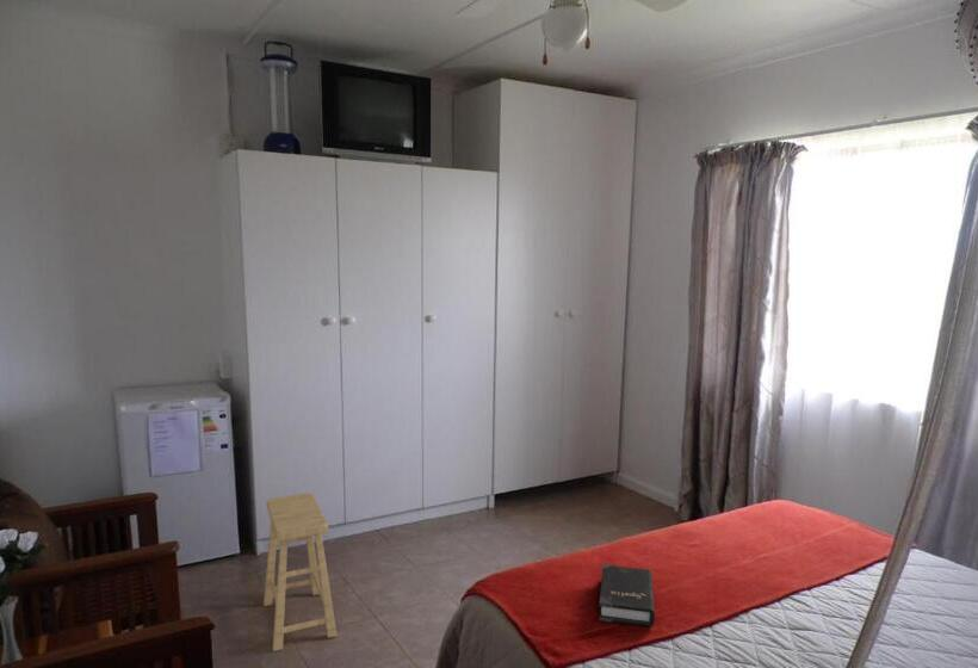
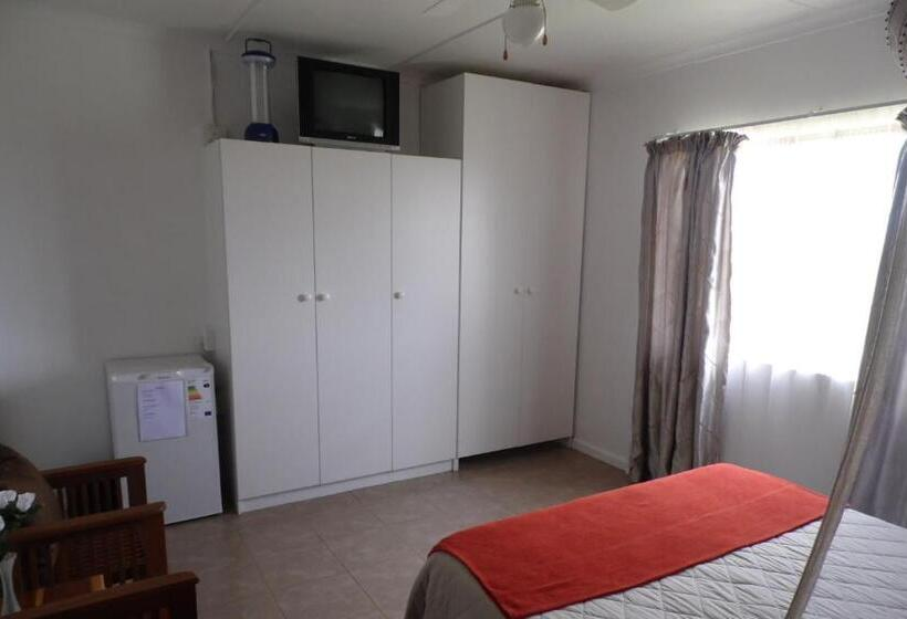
- hardback book (626, 593)
- footstool (299, 569)
